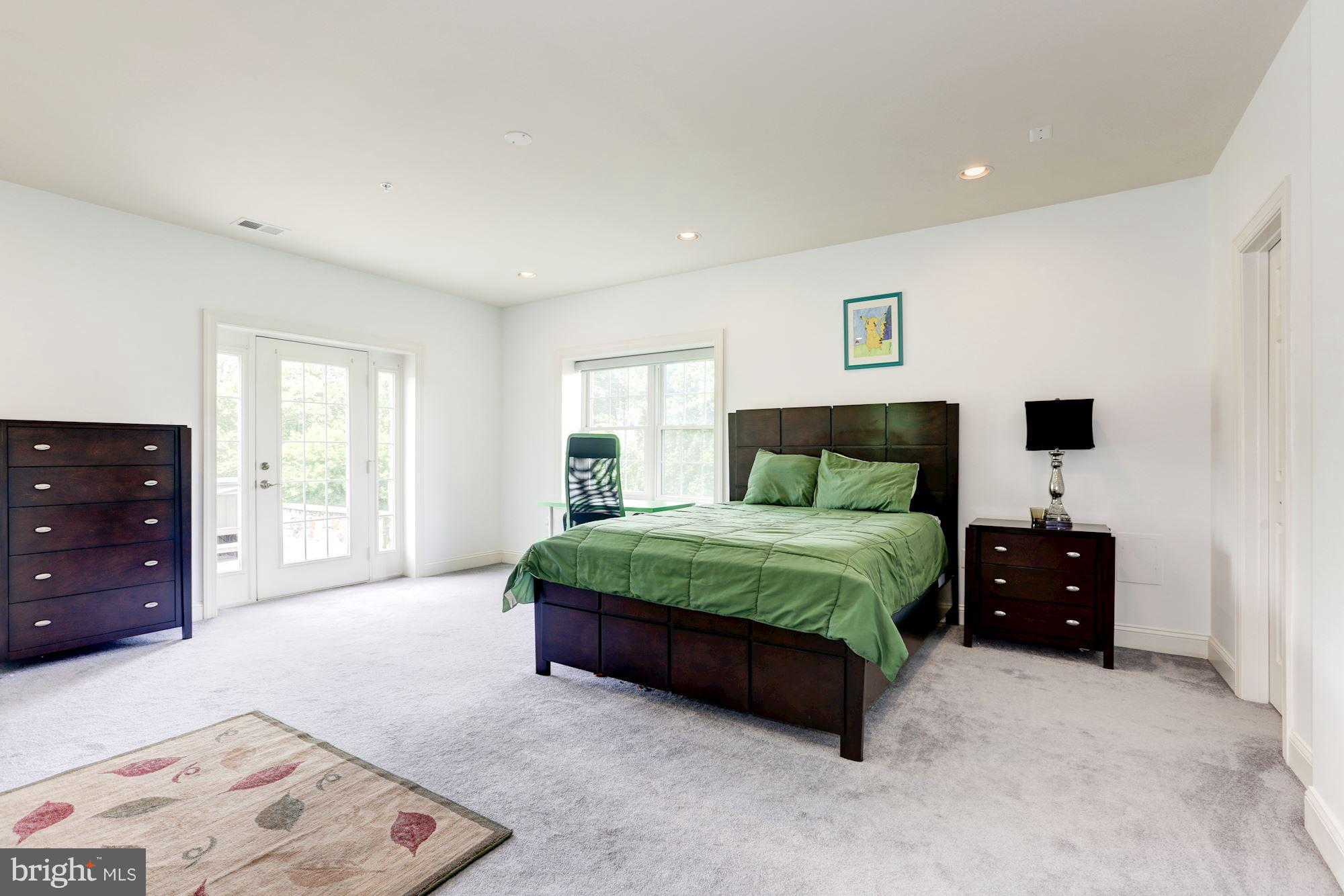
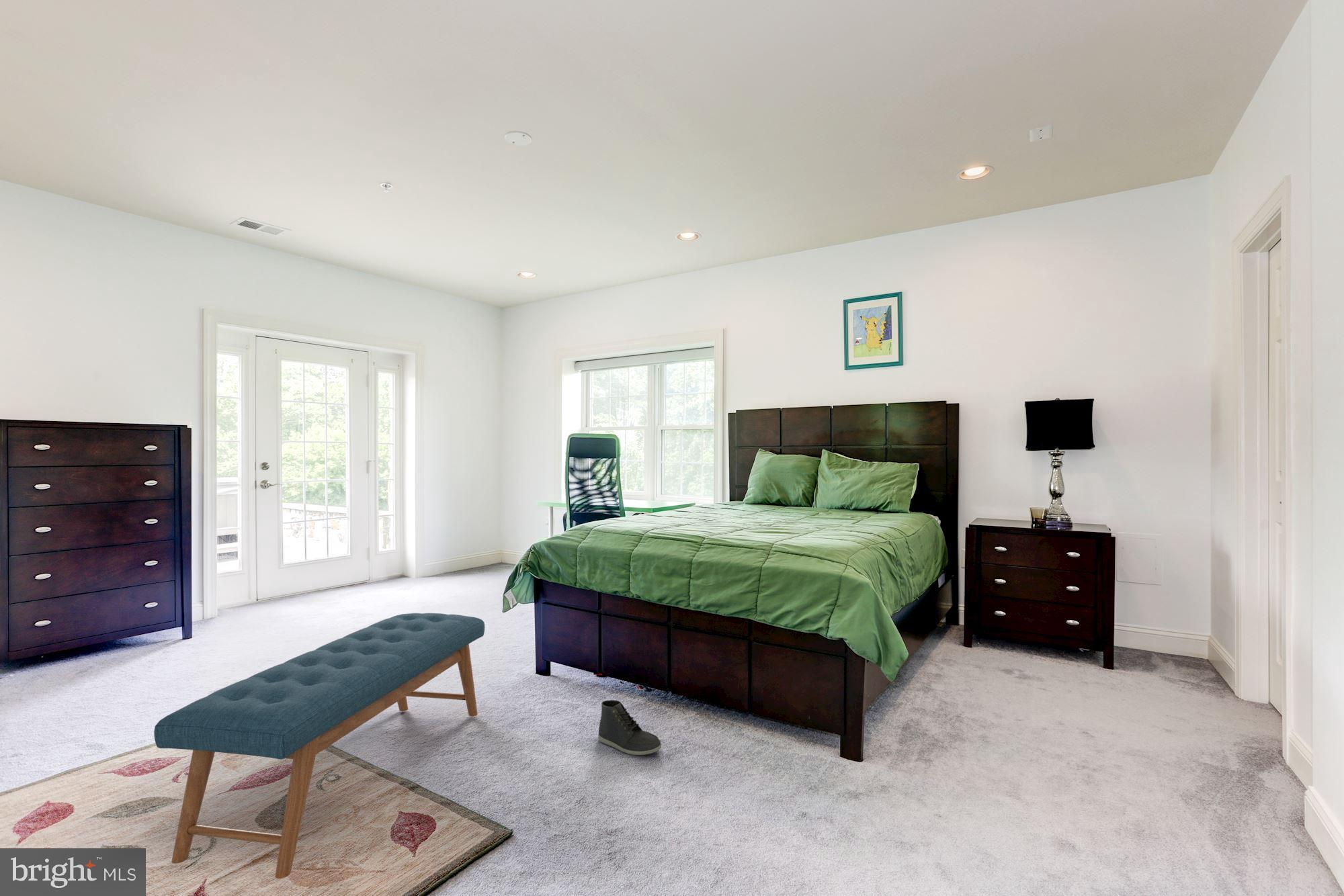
+ sneaker (628, 727)
+ bench (357, 711)
